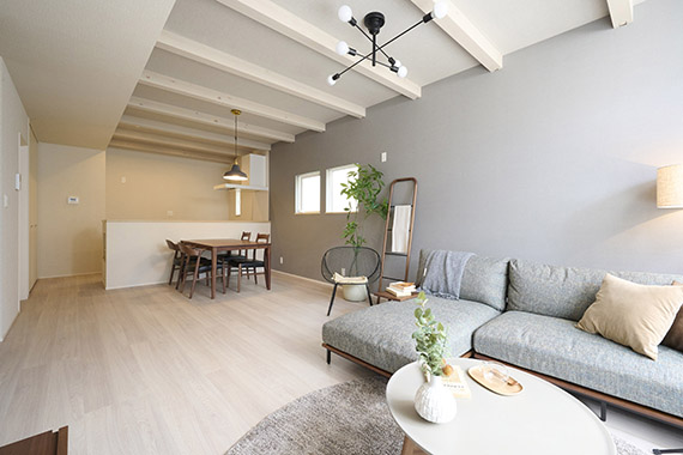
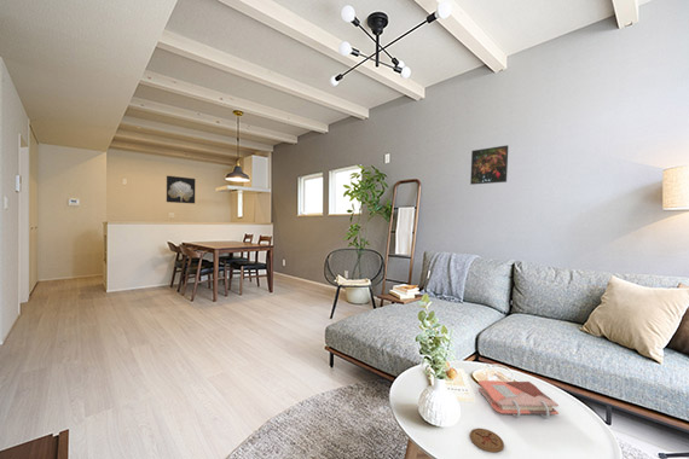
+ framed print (488, 165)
+ wall art (180, 190)
+ phonebook (515, 394)
+ coaster (486, 440)
